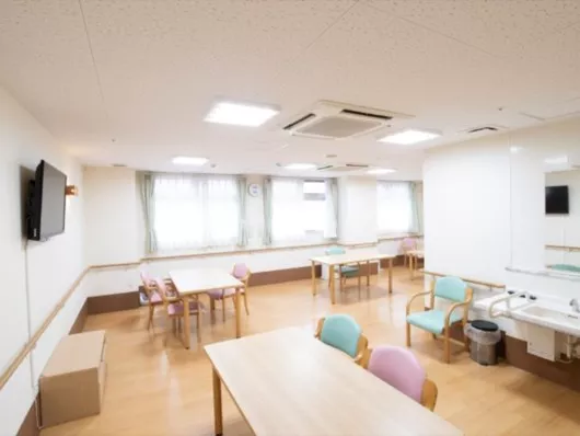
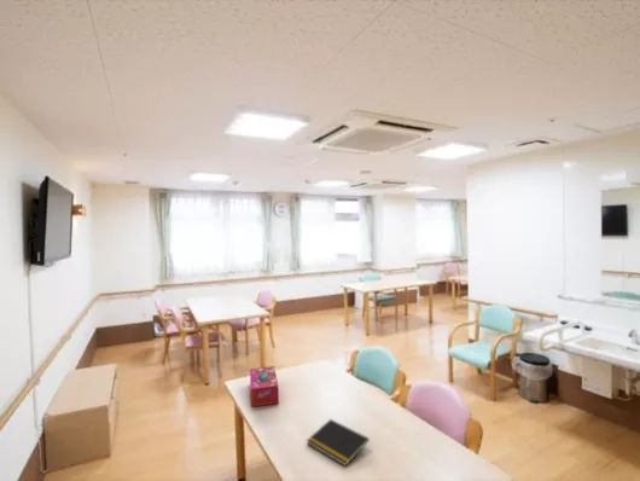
+ tissue box (263, 384)
+ notepad (337, 440)
